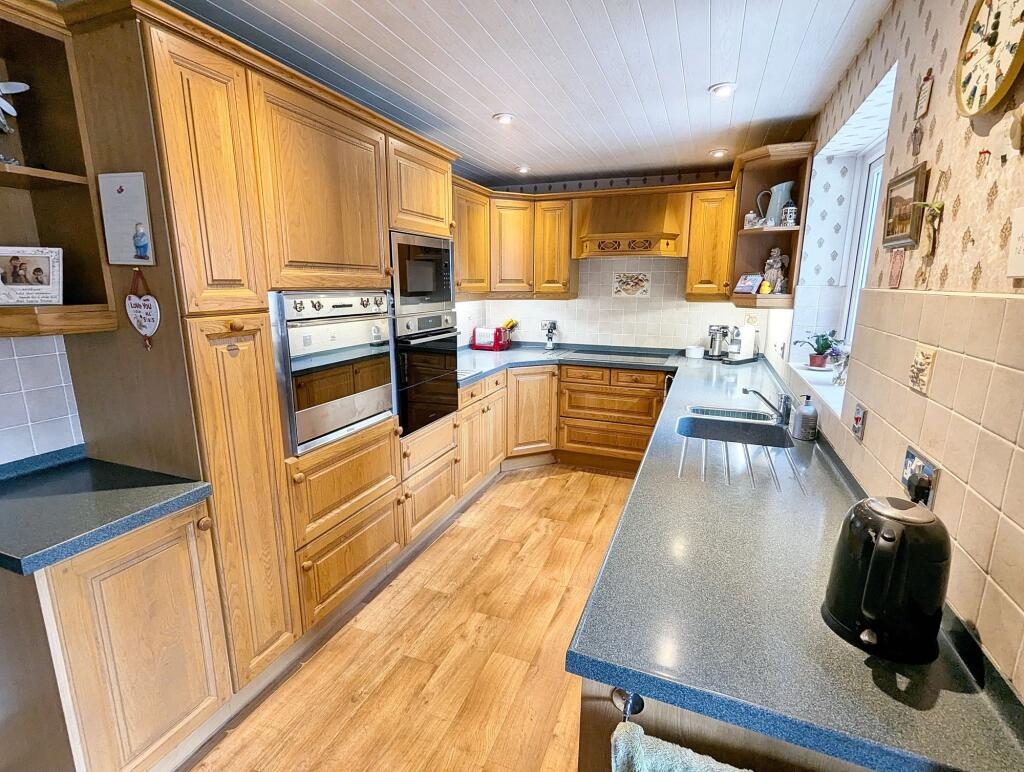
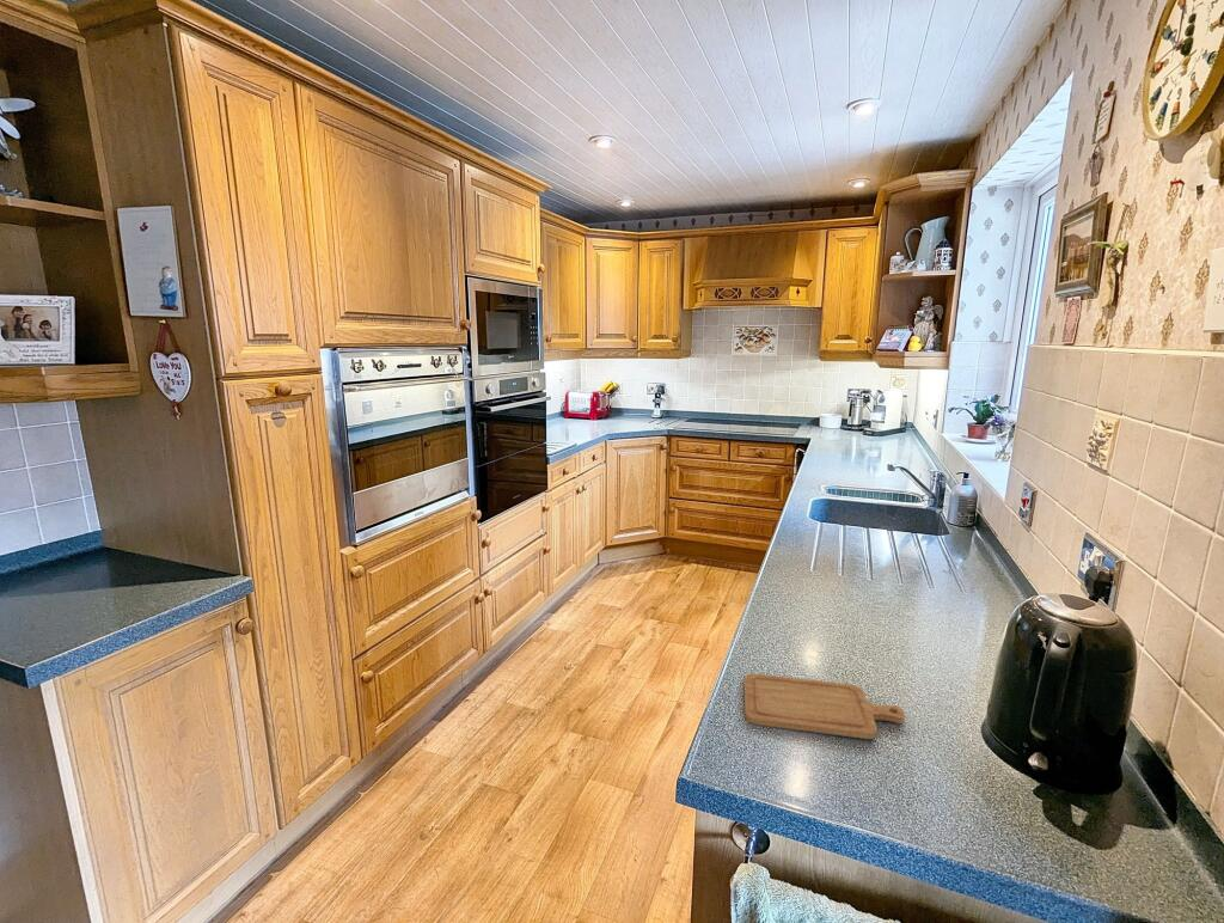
+ chopping board (821, 705)
